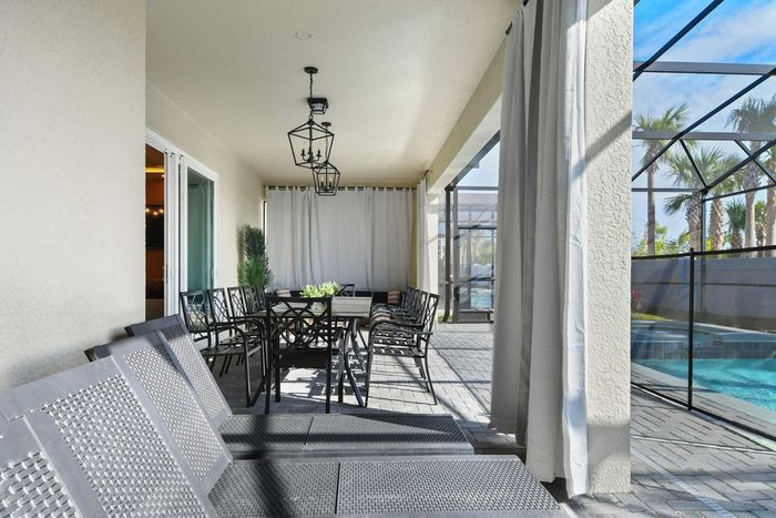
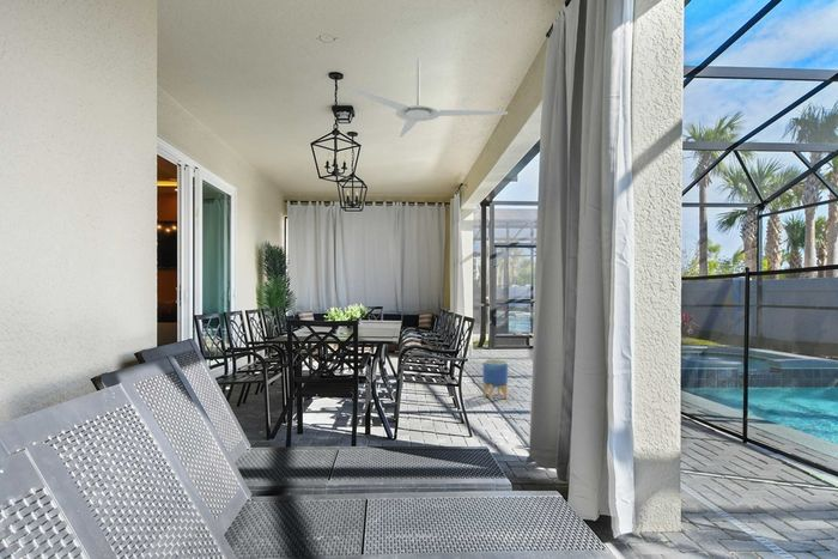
+ ceiling fan (419, 90)
+ planter (494, 378)
